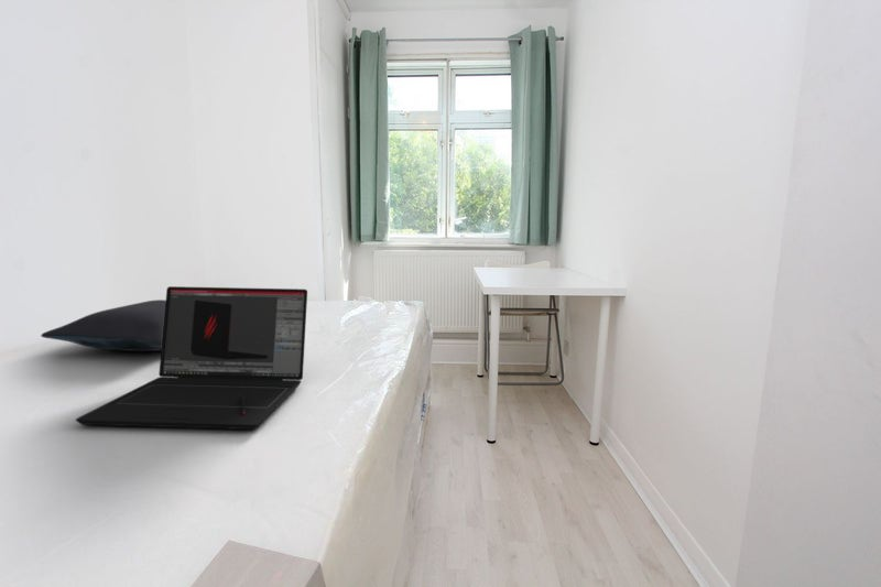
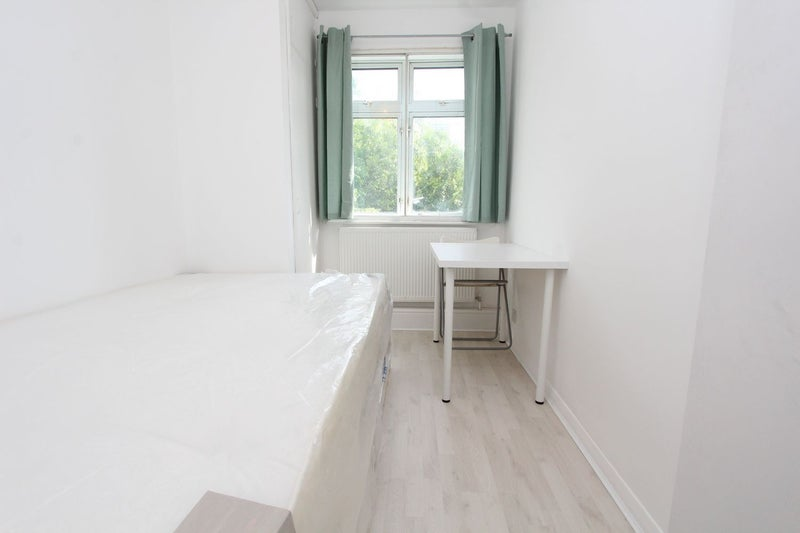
- laptop (206, 348)
- pillow (156, 324)
